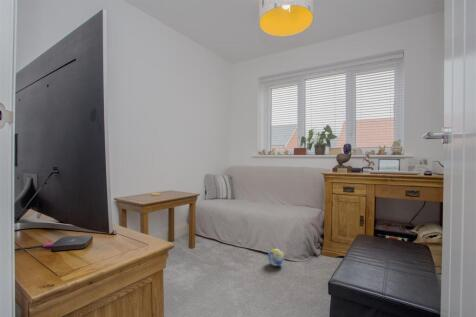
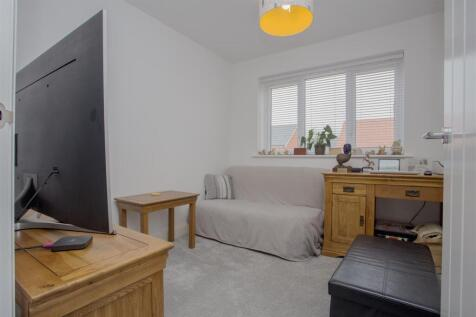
- decorative ball (276, 257)
